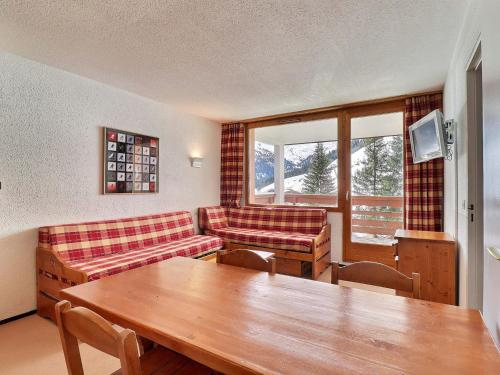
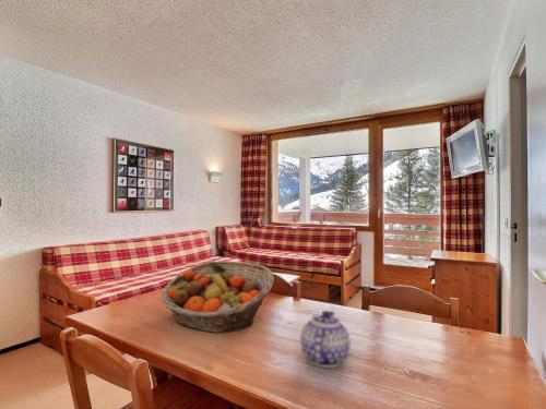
+ fruit basket (217, 292)
+ teapot (324, 335)
